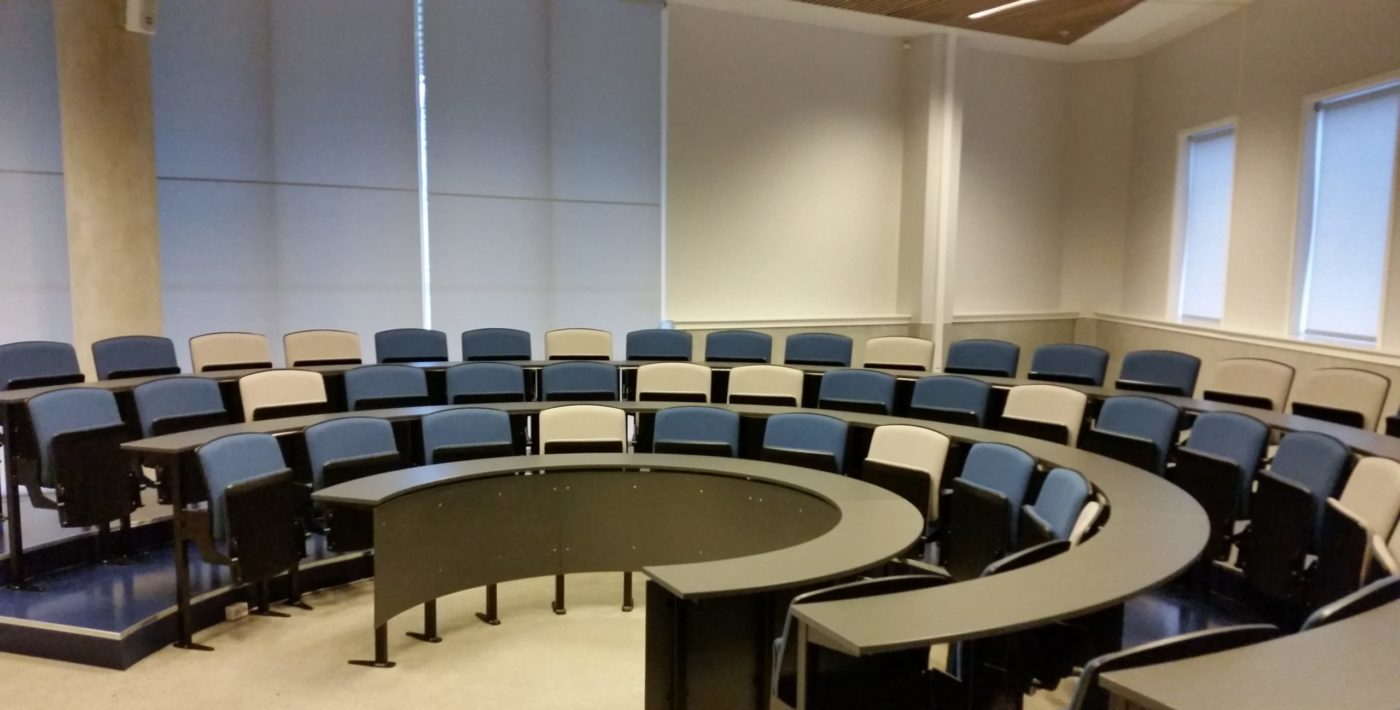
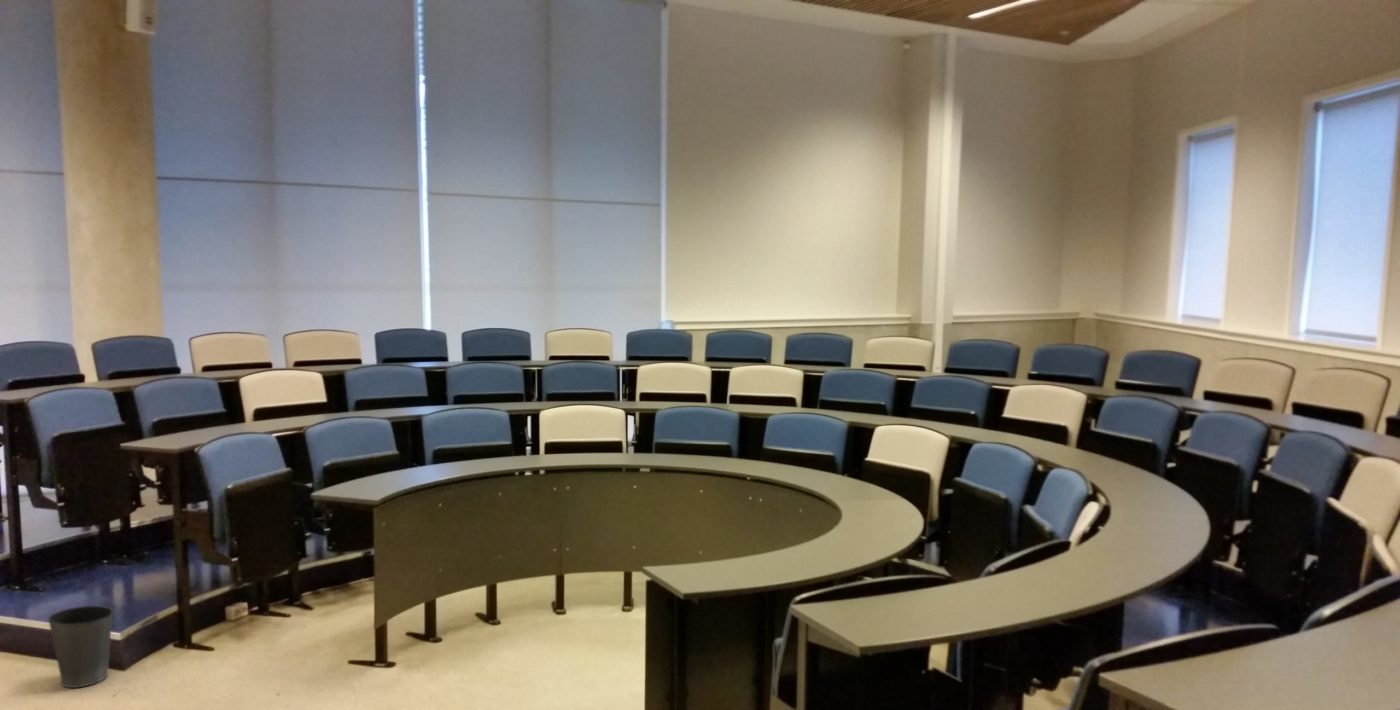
+ waste basket (82, 647)
